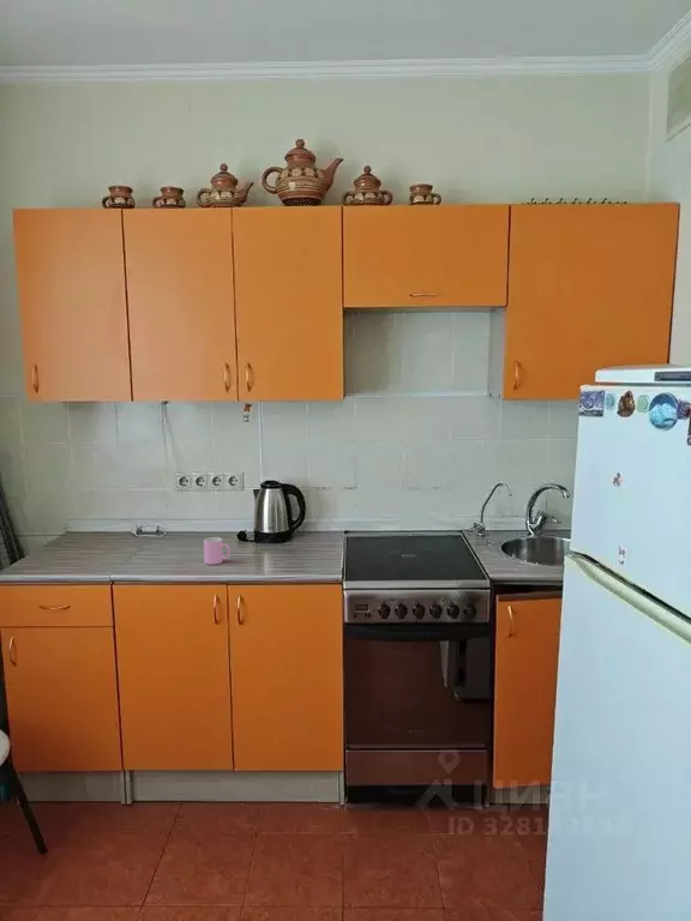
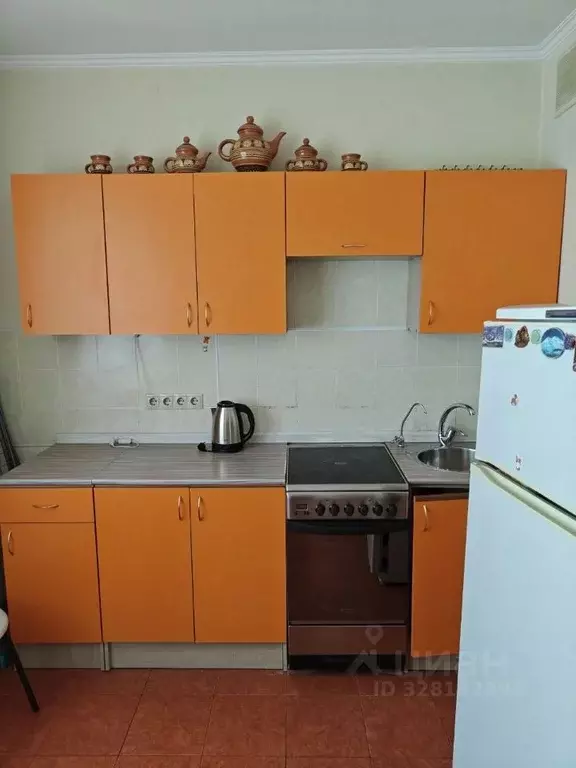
- cup (217, 550)
